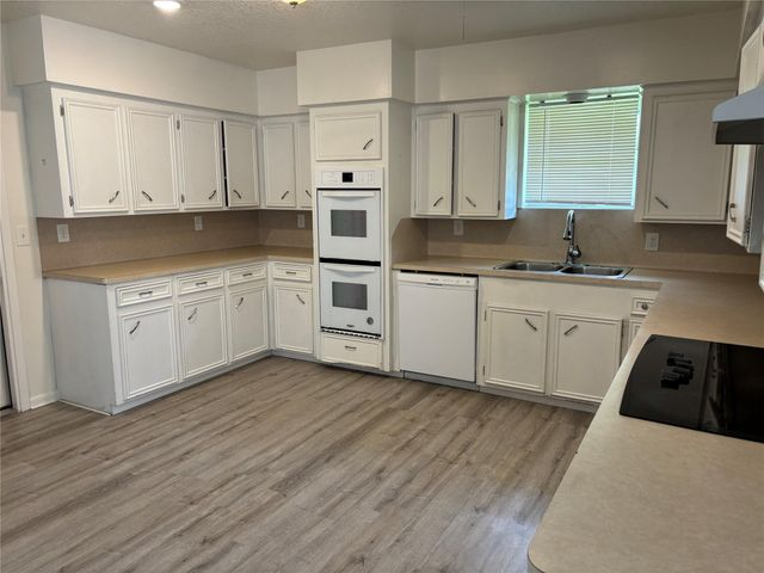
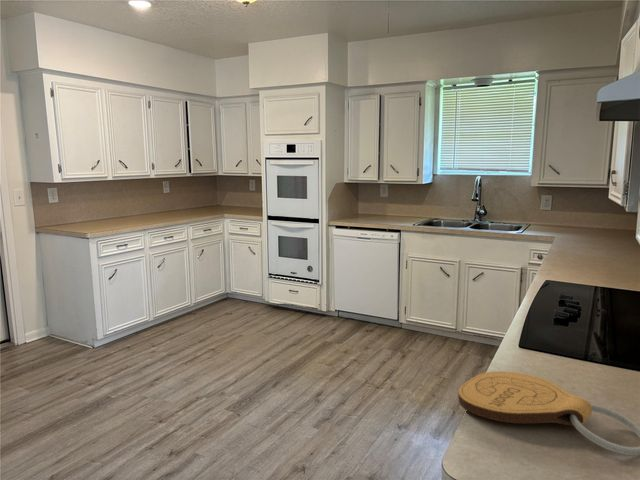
+ key chain (547, 405)
